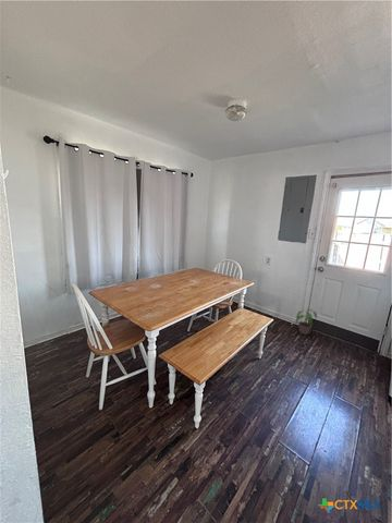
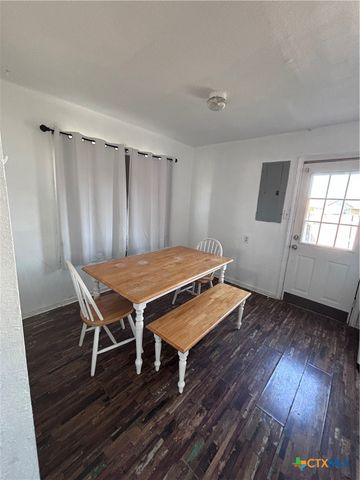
- potted plant (305, 320)
